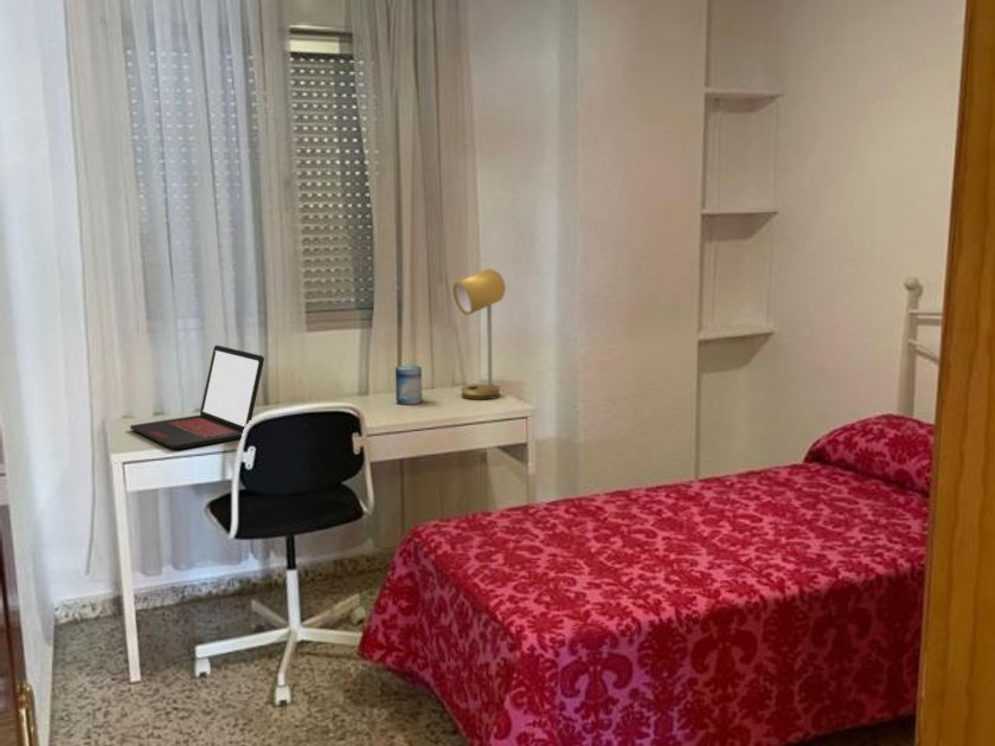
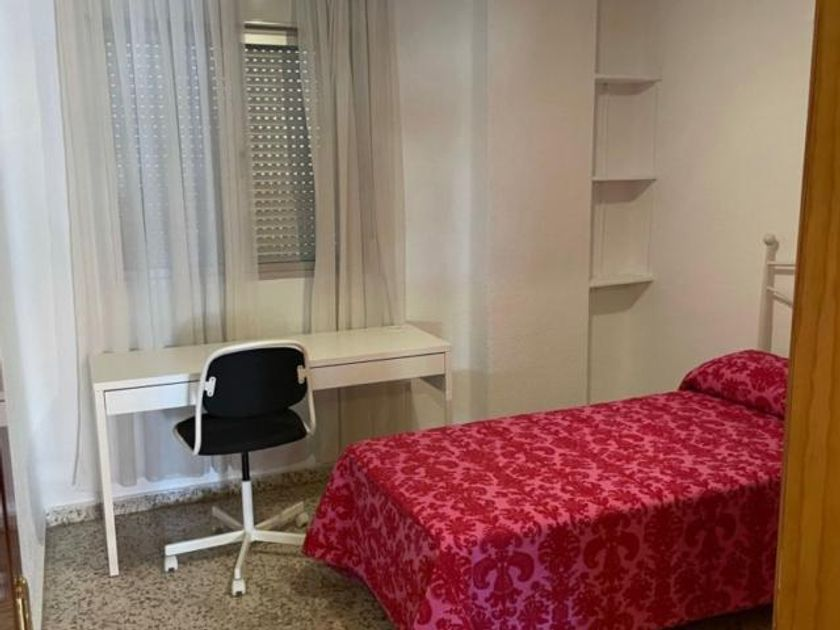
- laptop (204, 393)
- desk lamp (487, 330)
- beverage can (409, 384)
